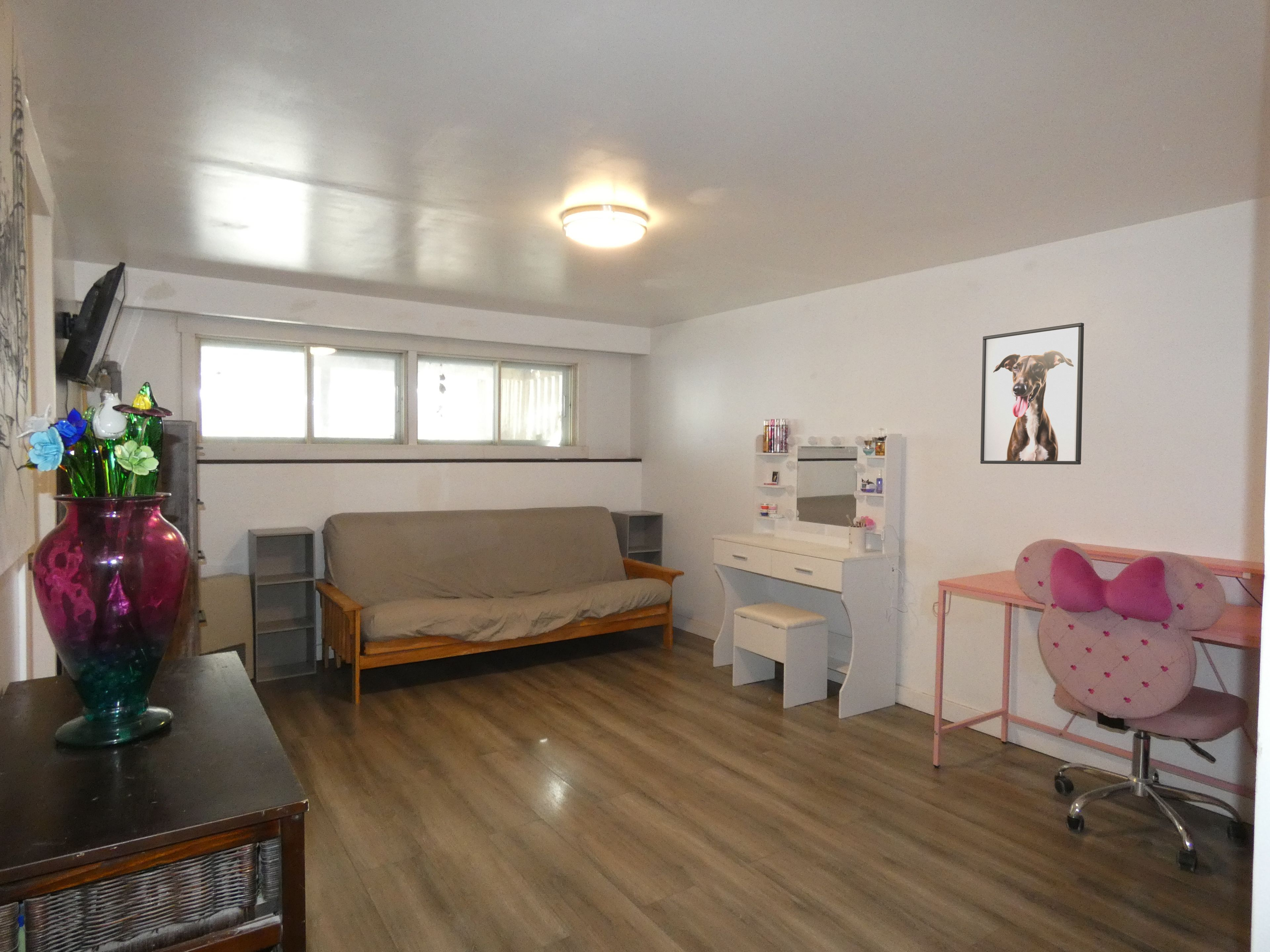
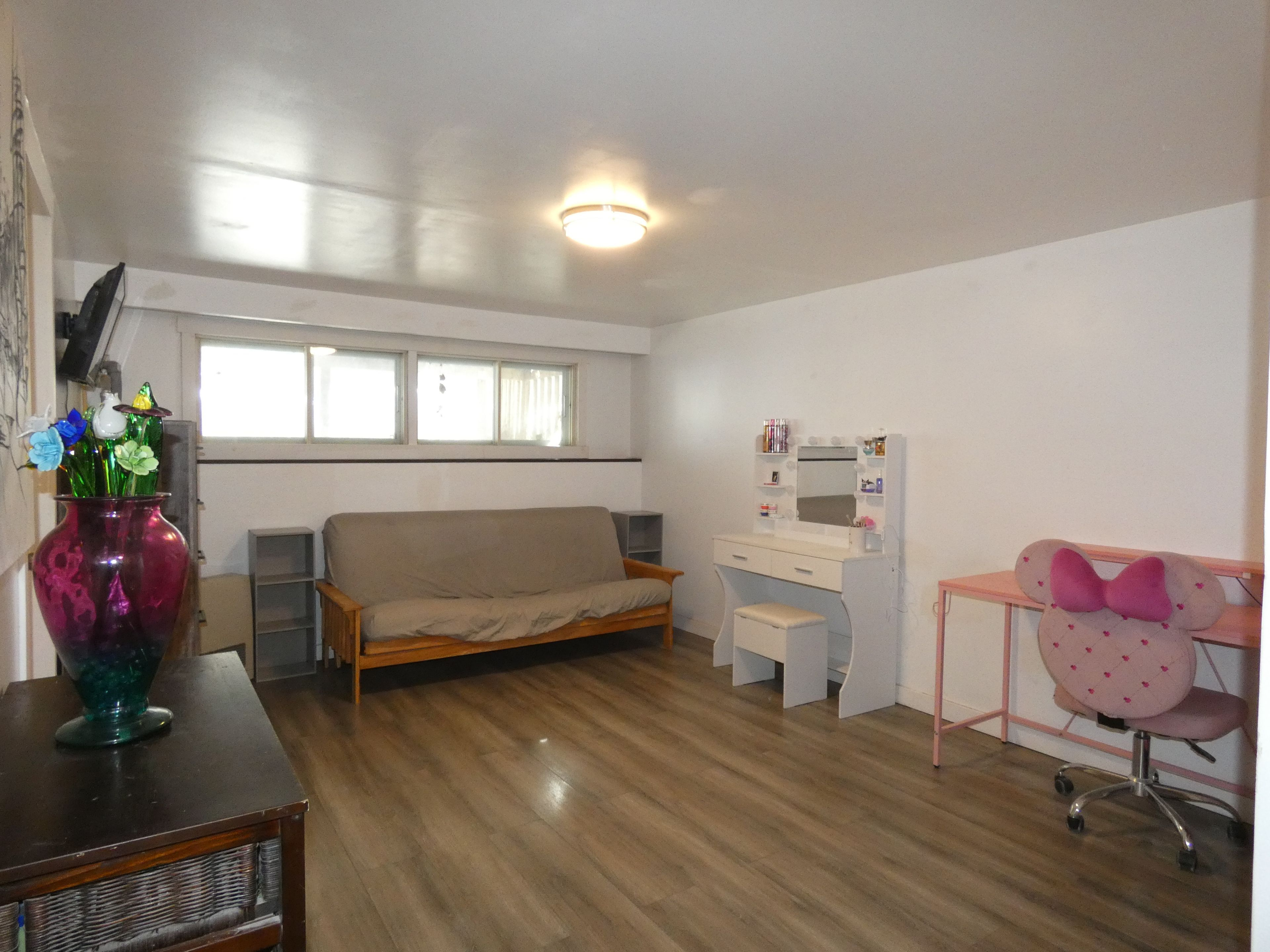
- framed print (1029, 397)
